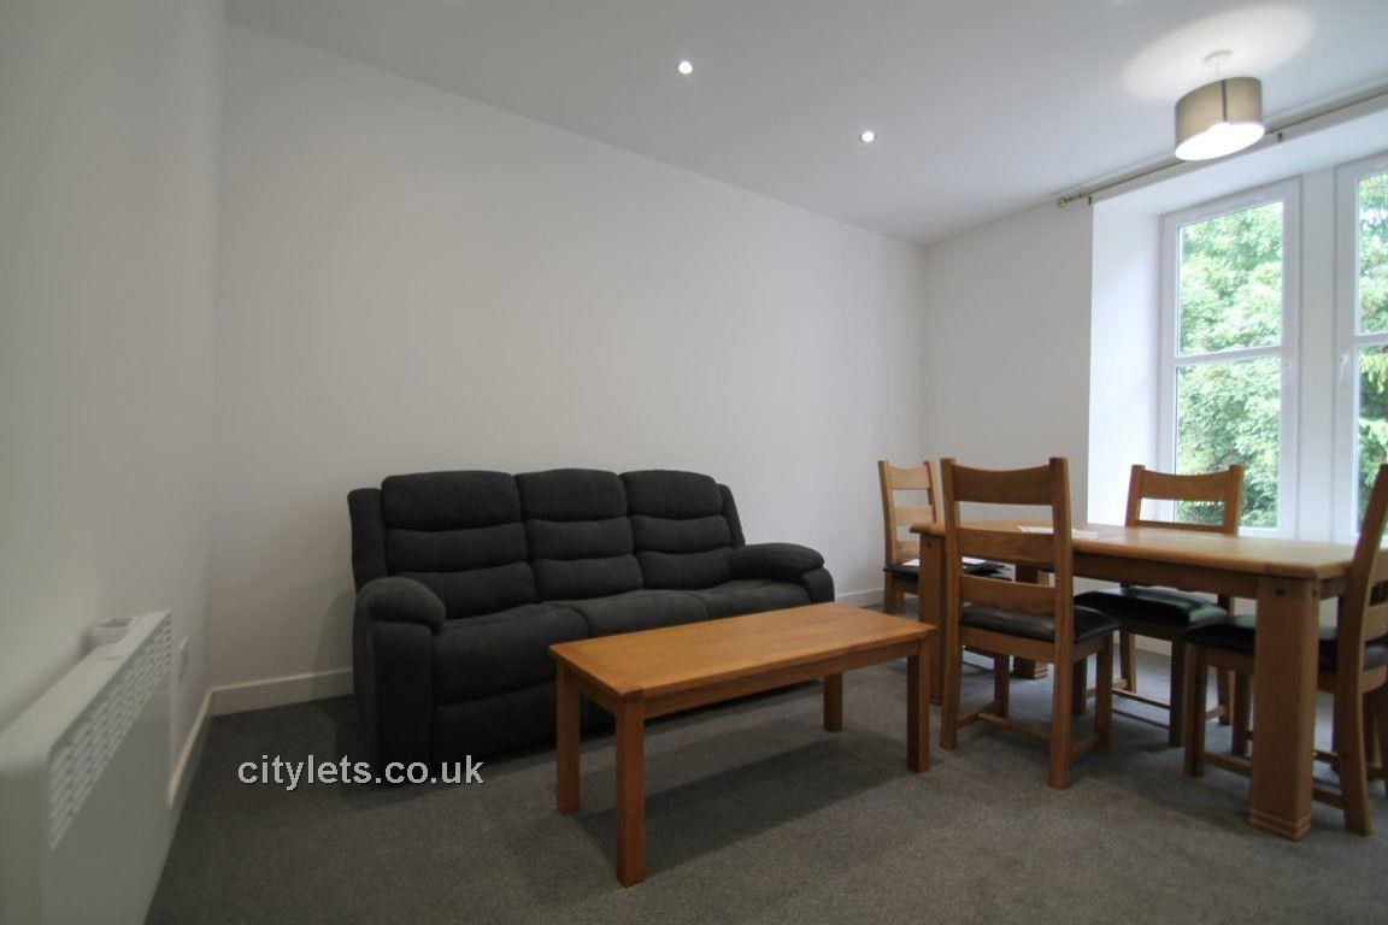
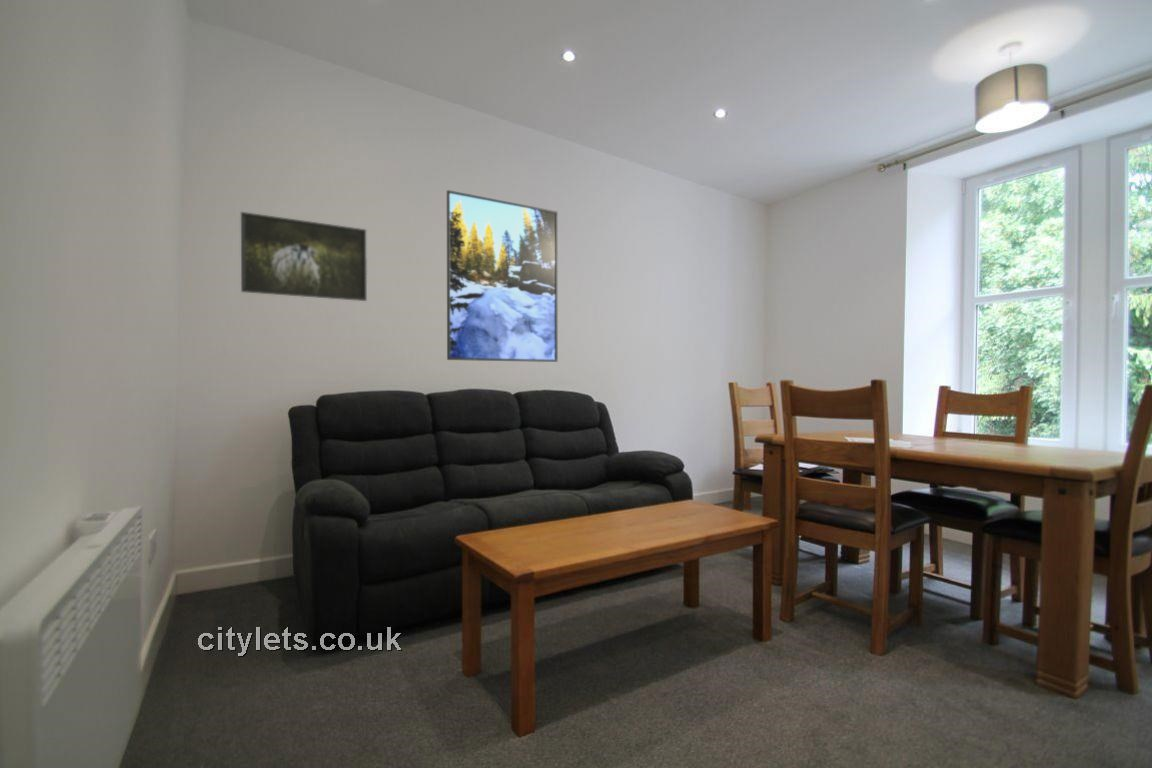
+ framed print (505, 281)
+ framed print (307, 259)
